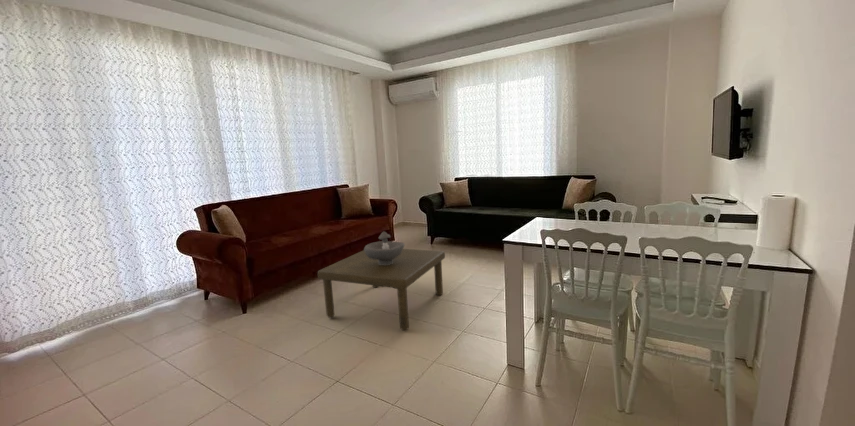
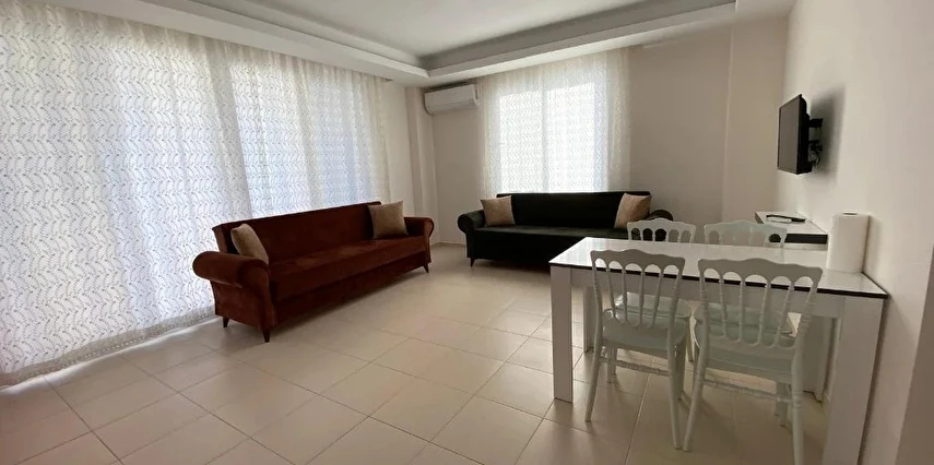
- decorative bowl (384, 247)
- coffee table (386, 282)
